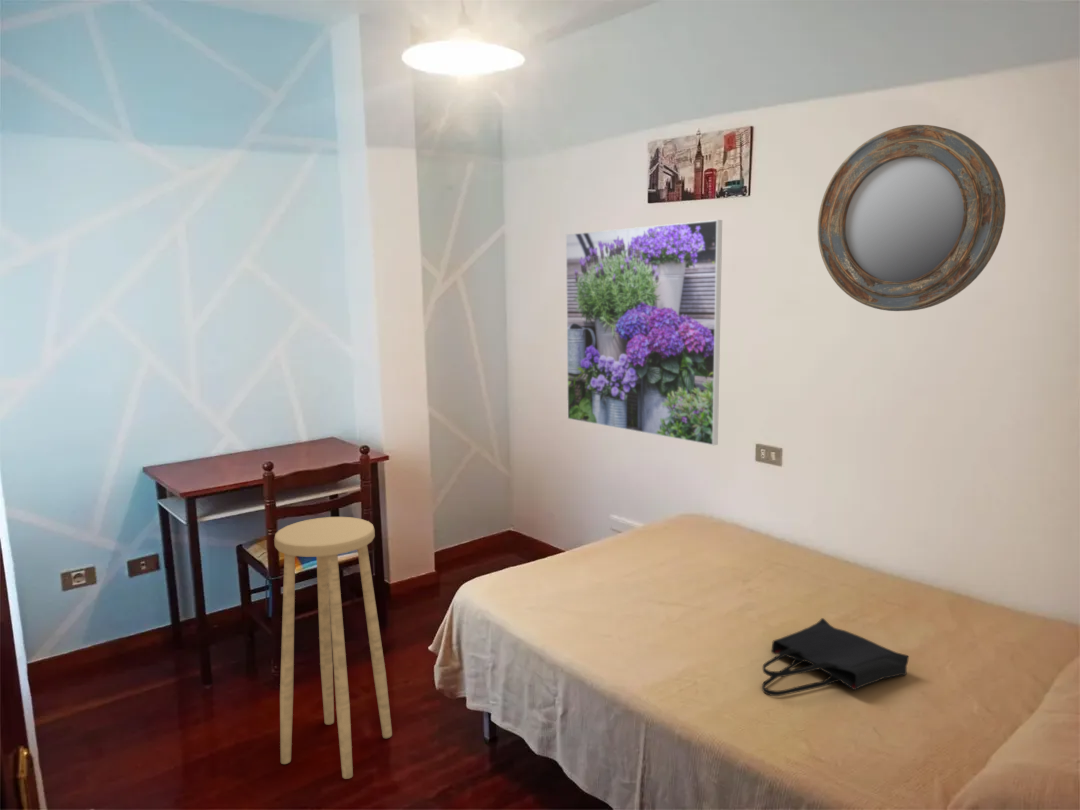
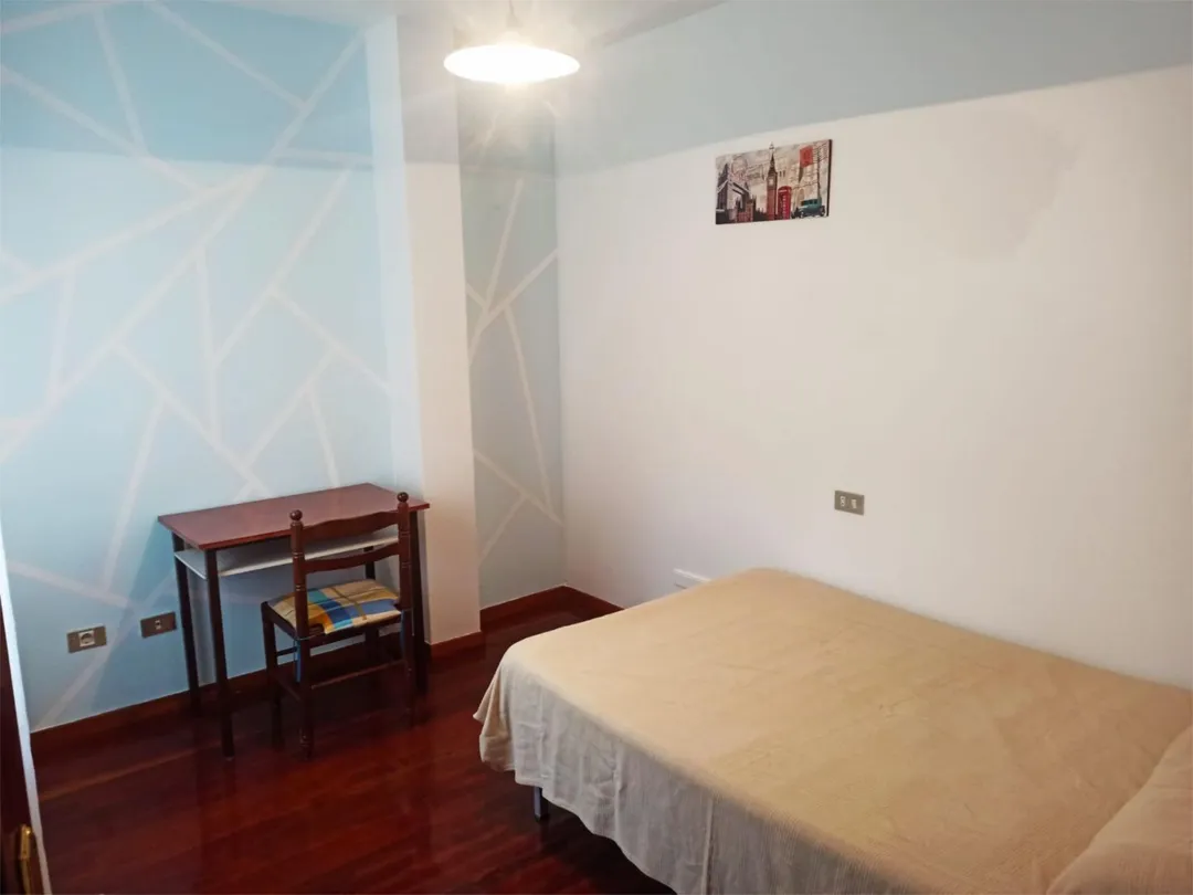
- stool (330, 641)
- home mirror (903, 220)
- tote bag (817, 661)
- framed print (635, 331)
